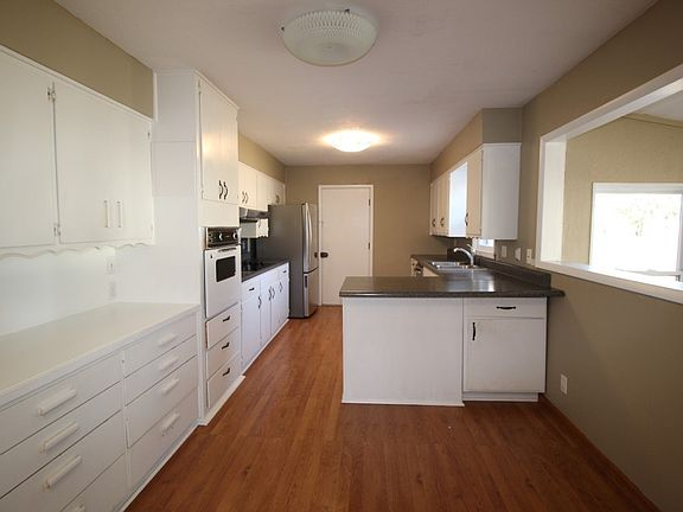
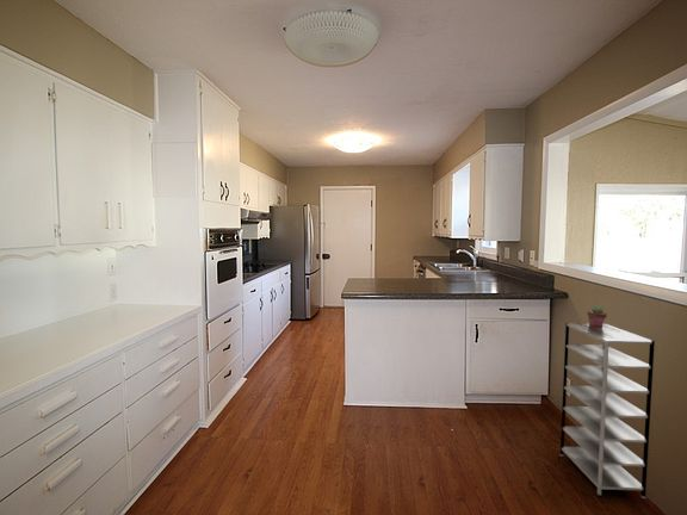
+ potted succulent (596, 315)
+ shelving unit (602, 403)
